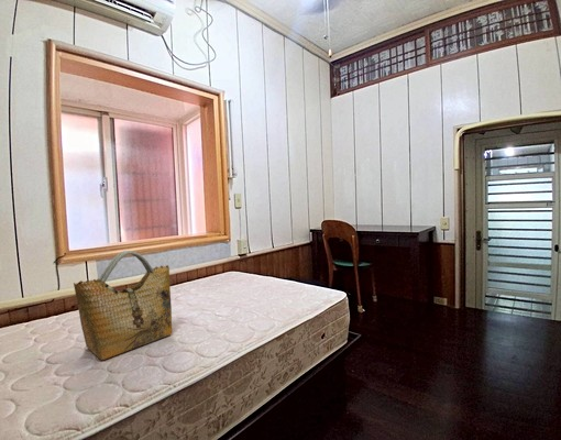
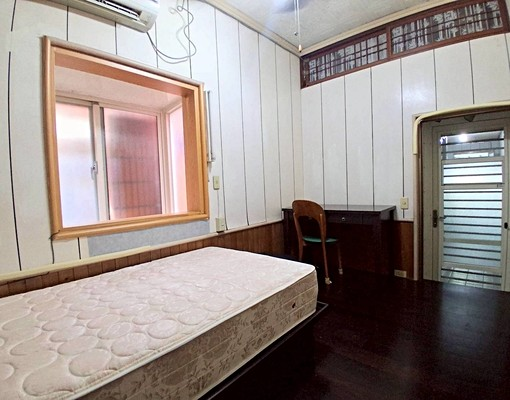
- grocery bag (127, 296)
